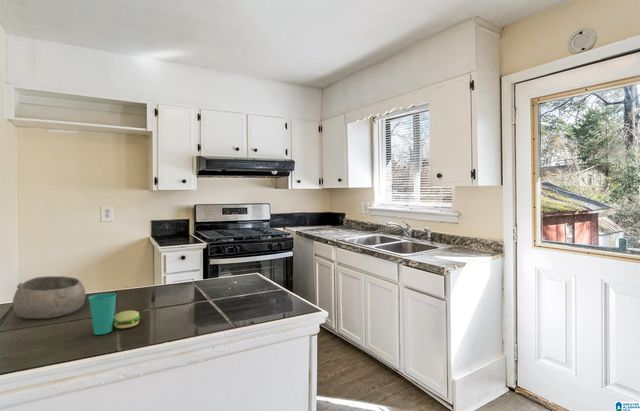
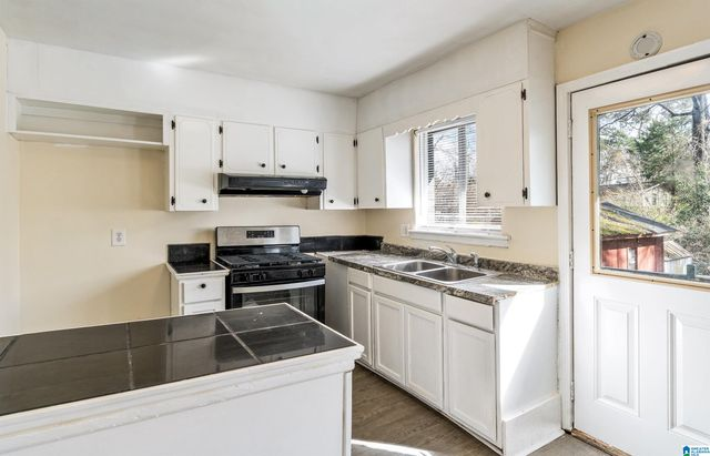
- bowl (50, 295)
- cup (113, 311)
